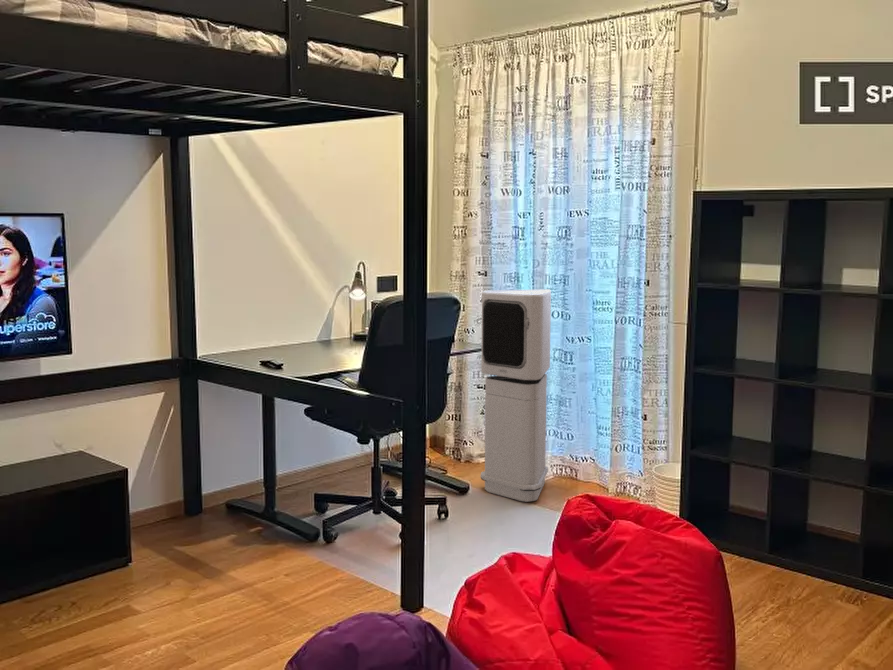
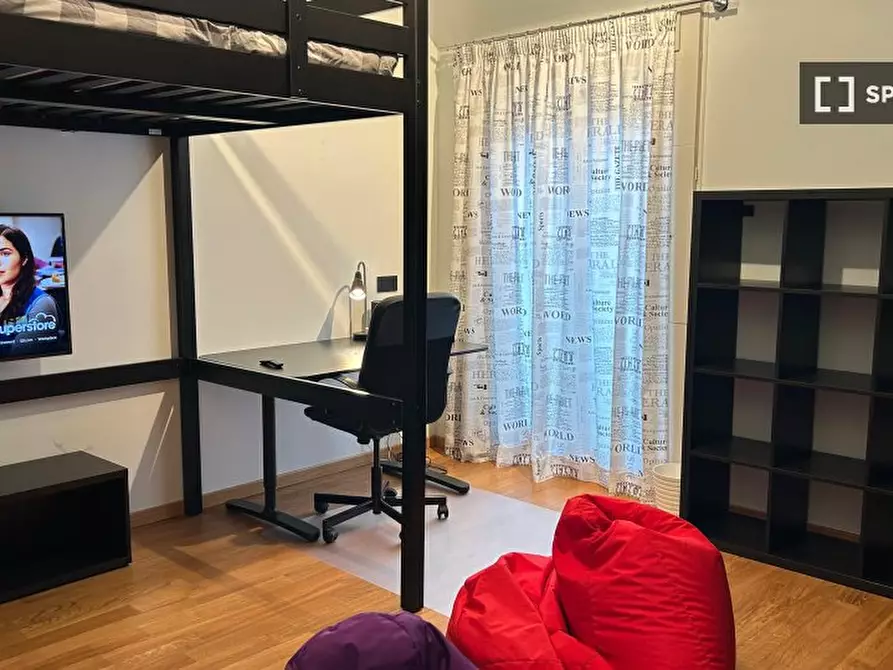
- air purifier (525, 391)
